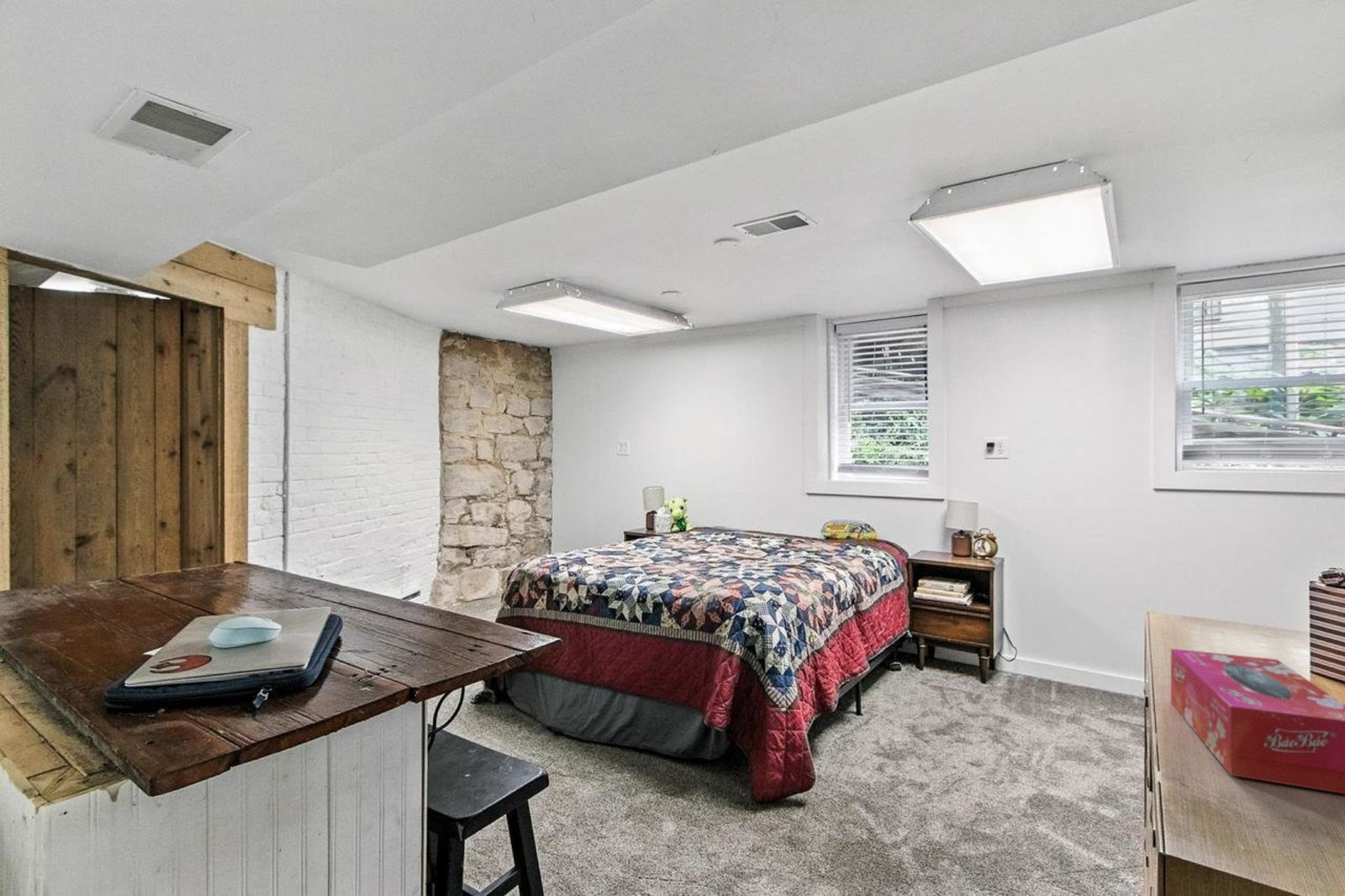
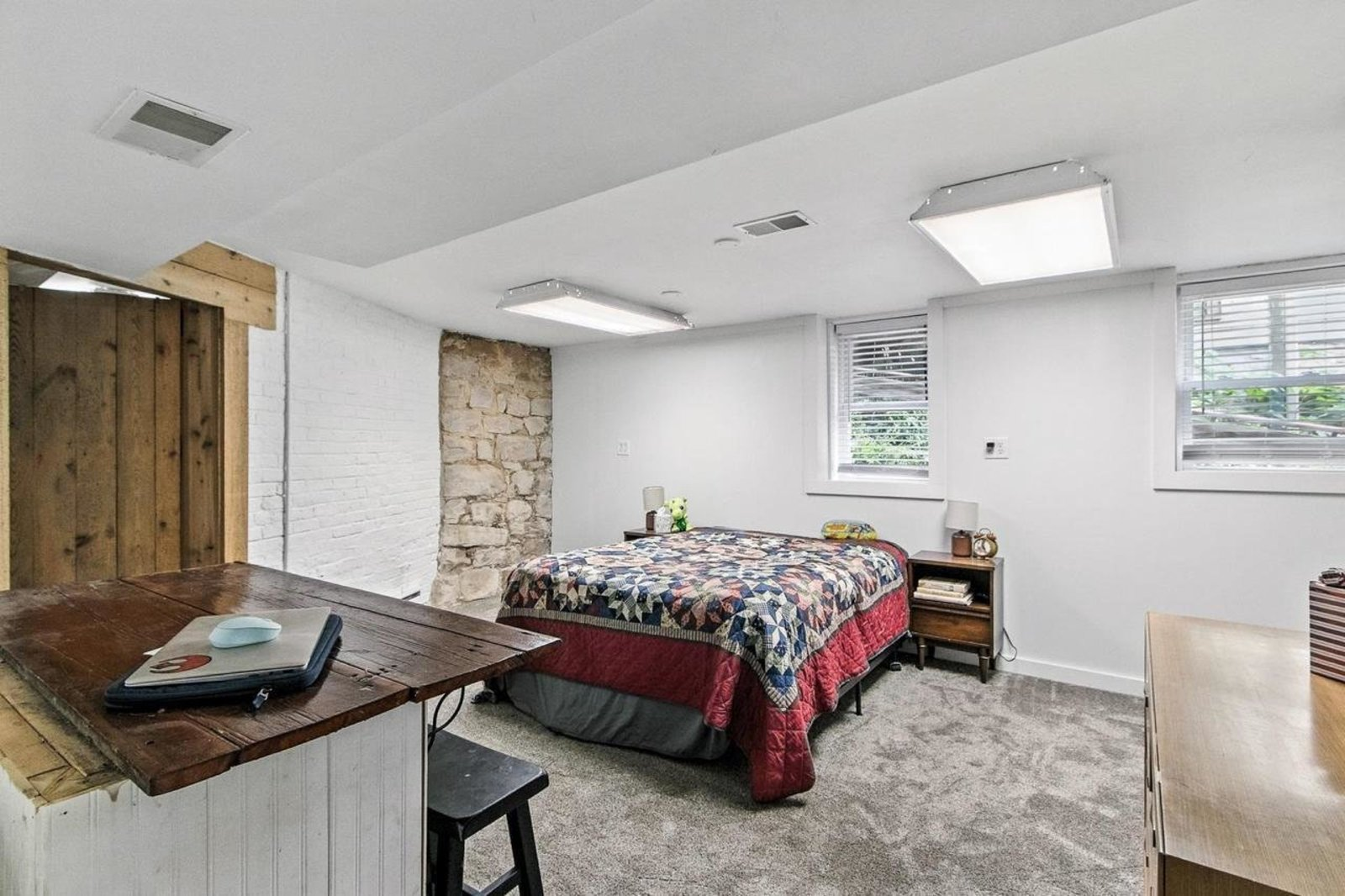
- tissue box (1256, 711)
